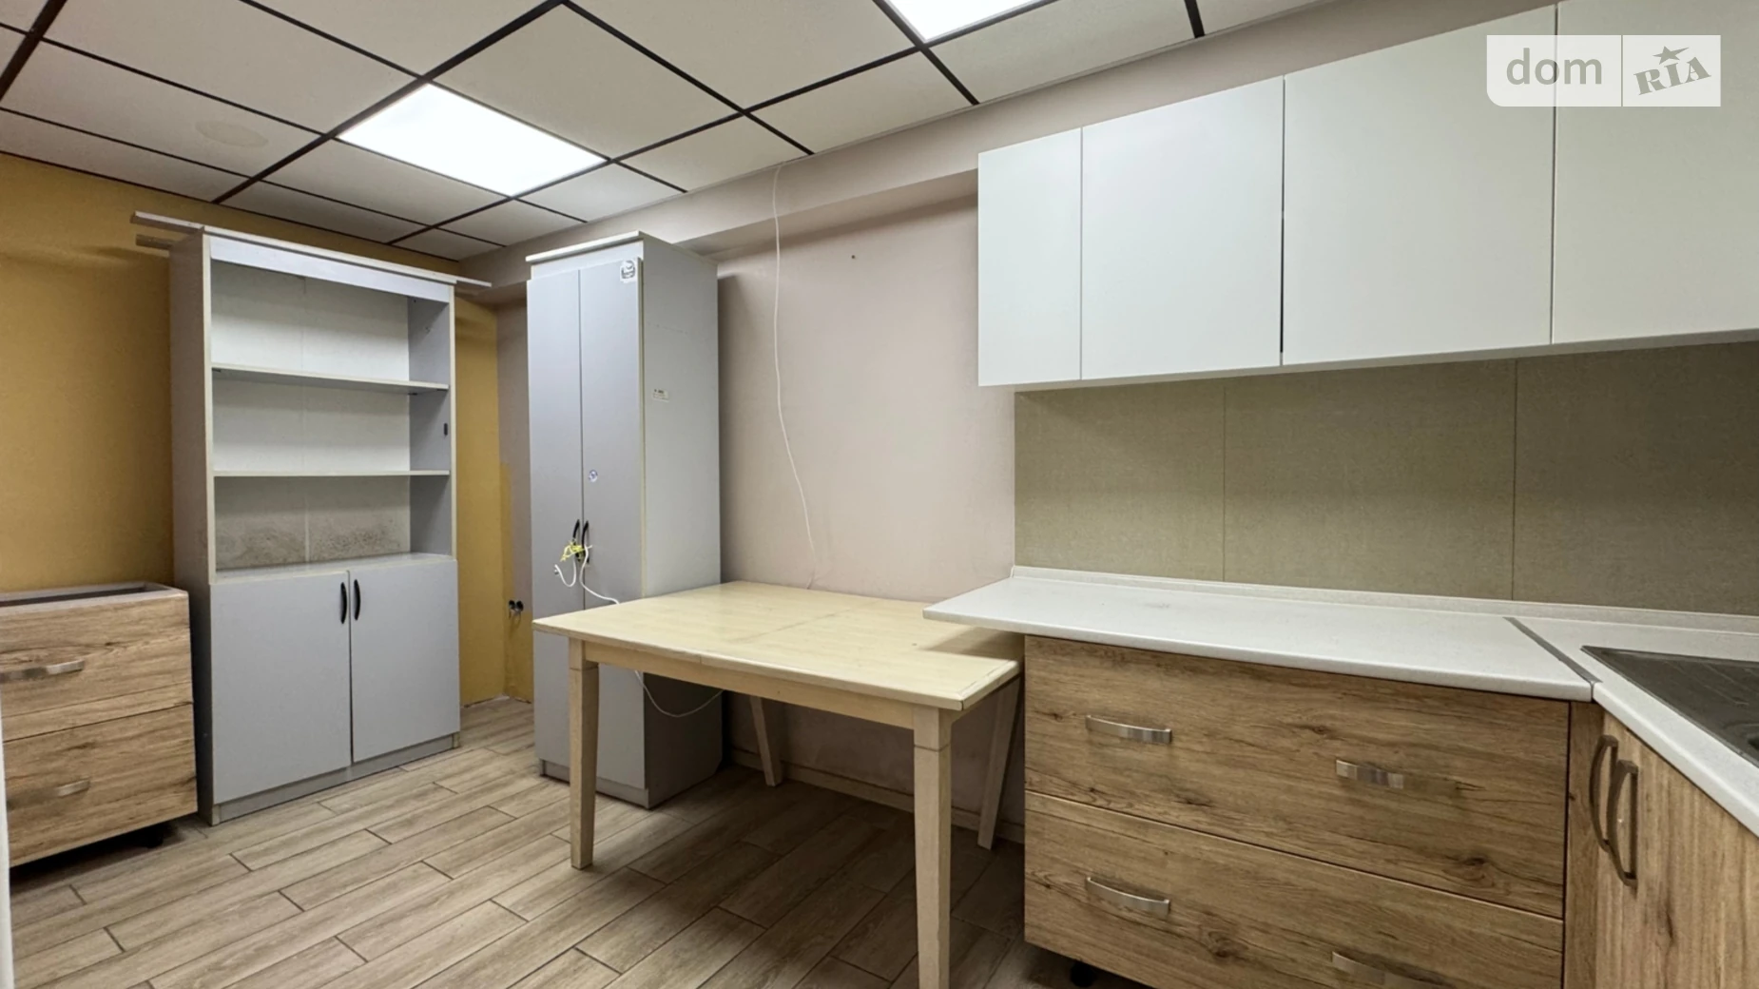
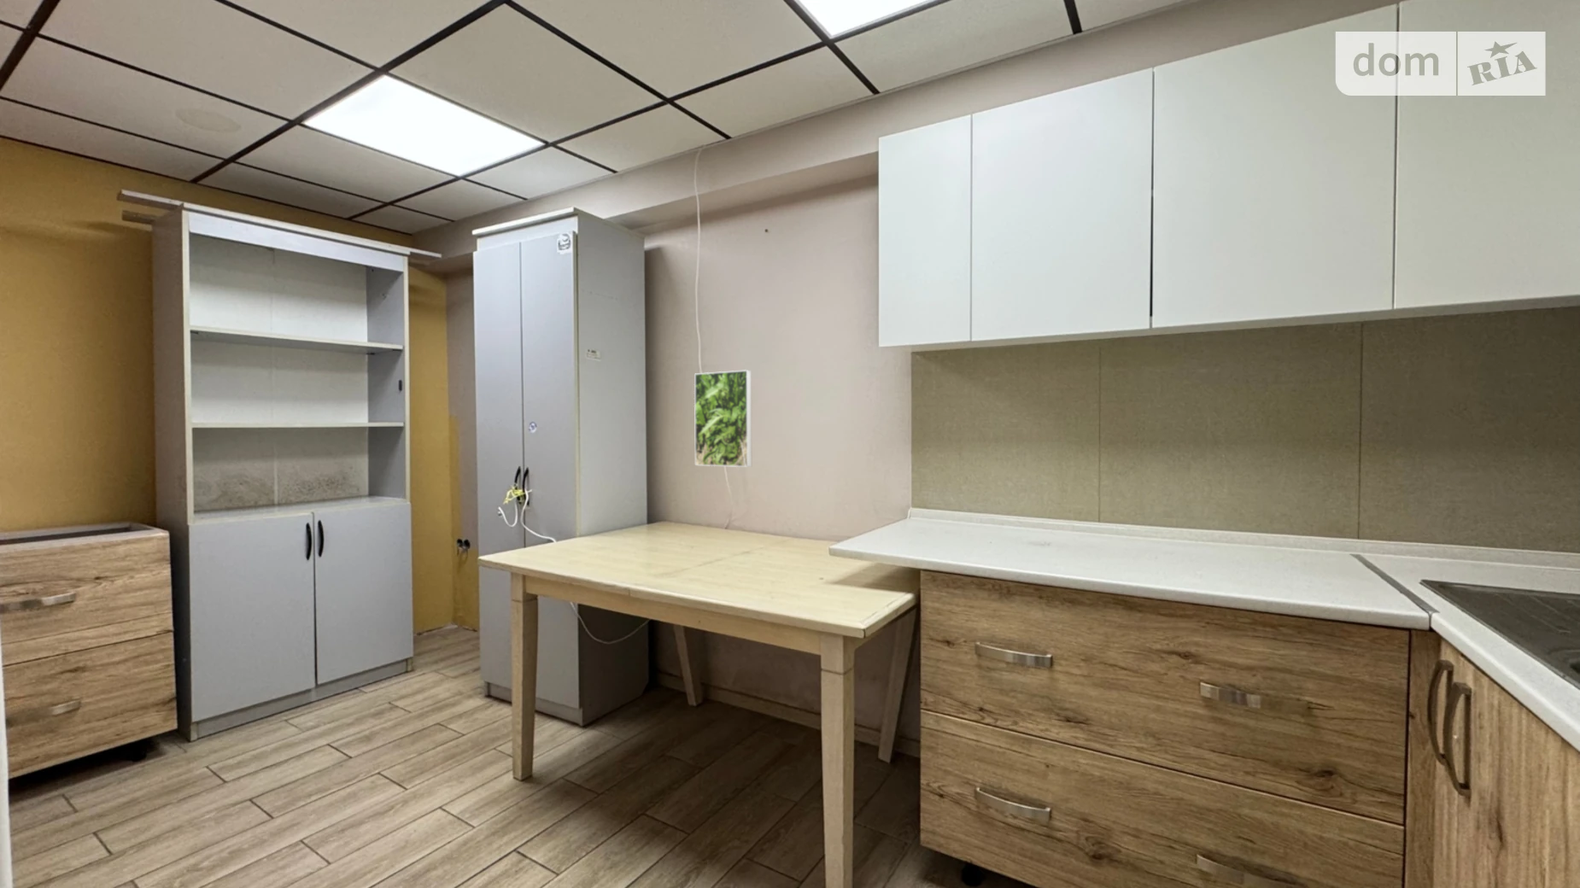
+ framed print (722, 419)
